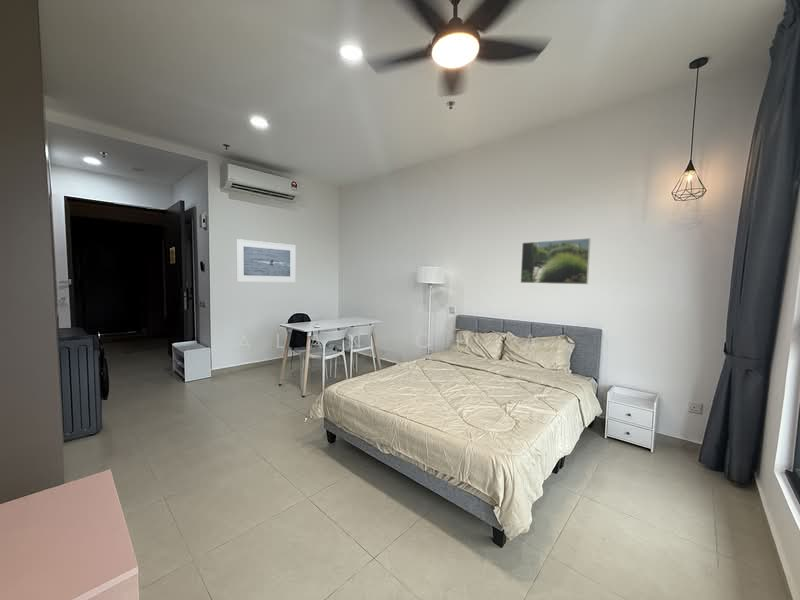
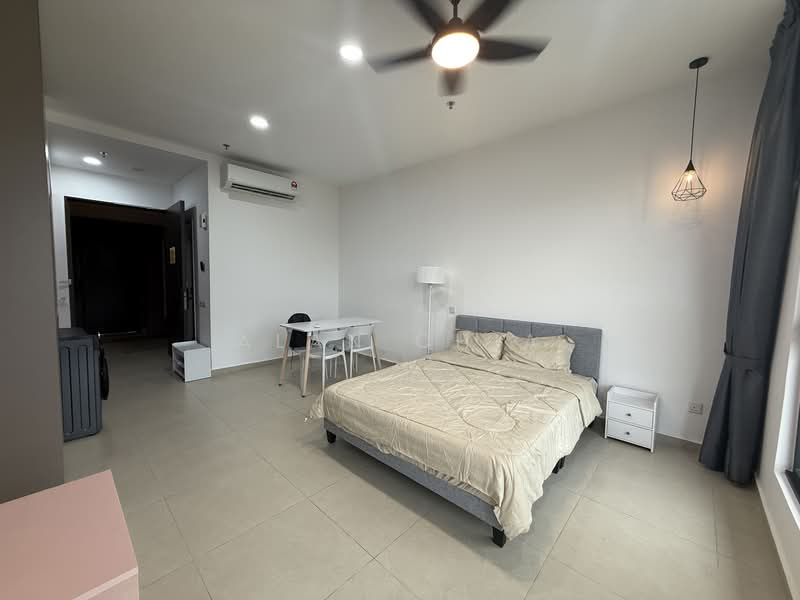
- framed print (553, 262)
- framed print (268, 262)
